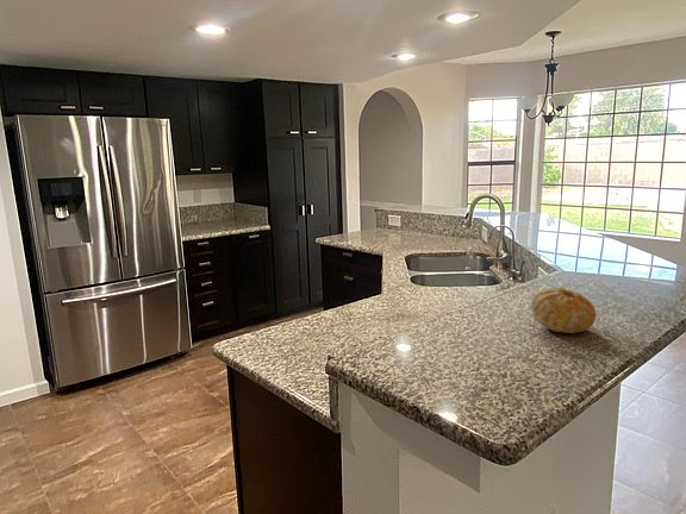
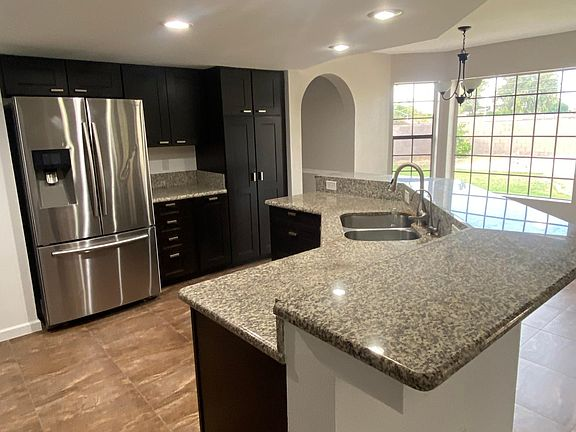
- fruit (562, 308)
